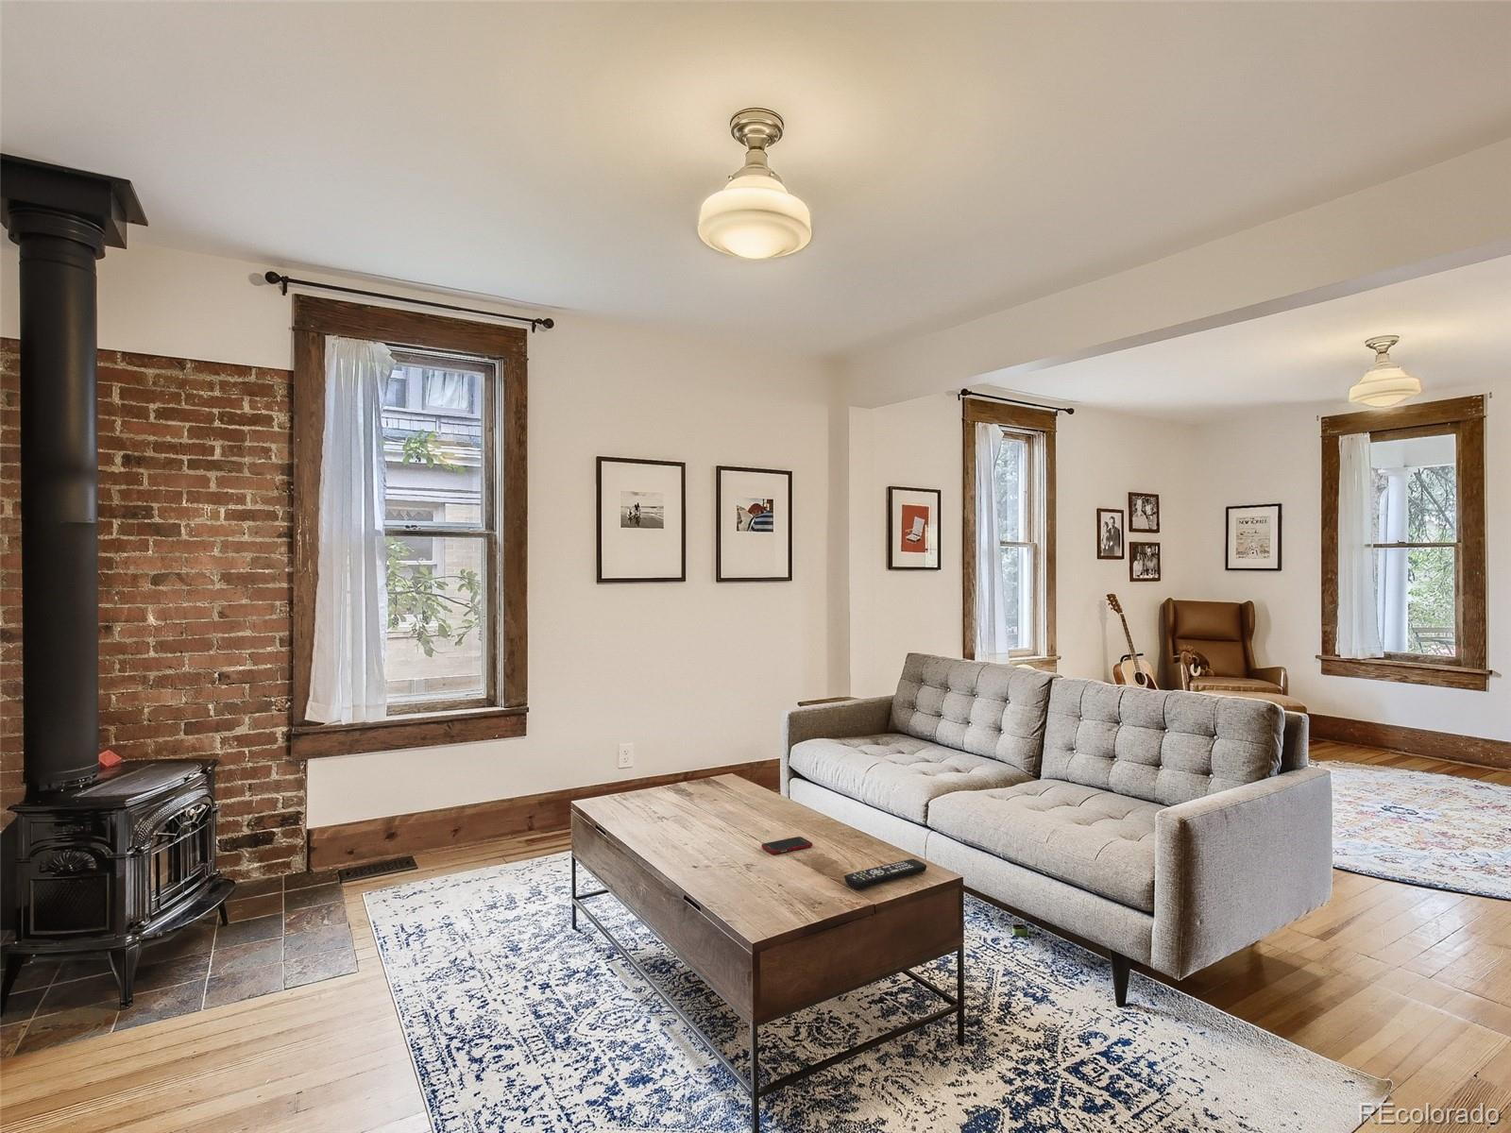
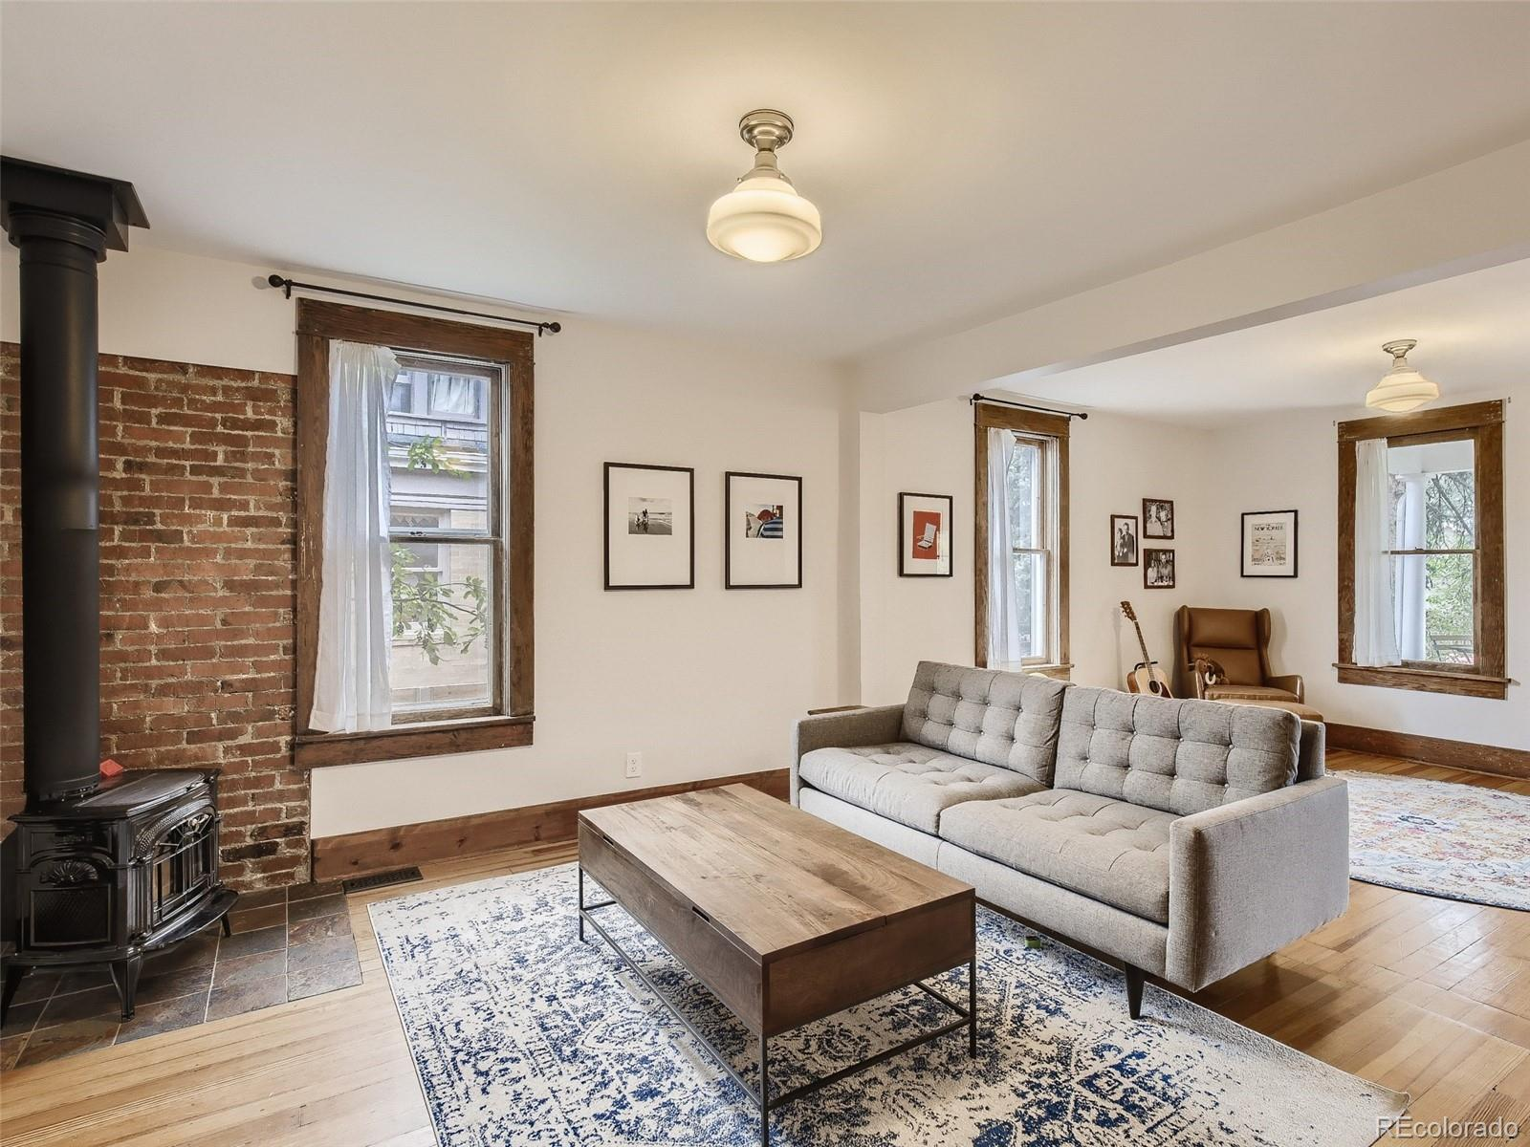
- remote control (886, 874)
- cell phone (786, 845)
